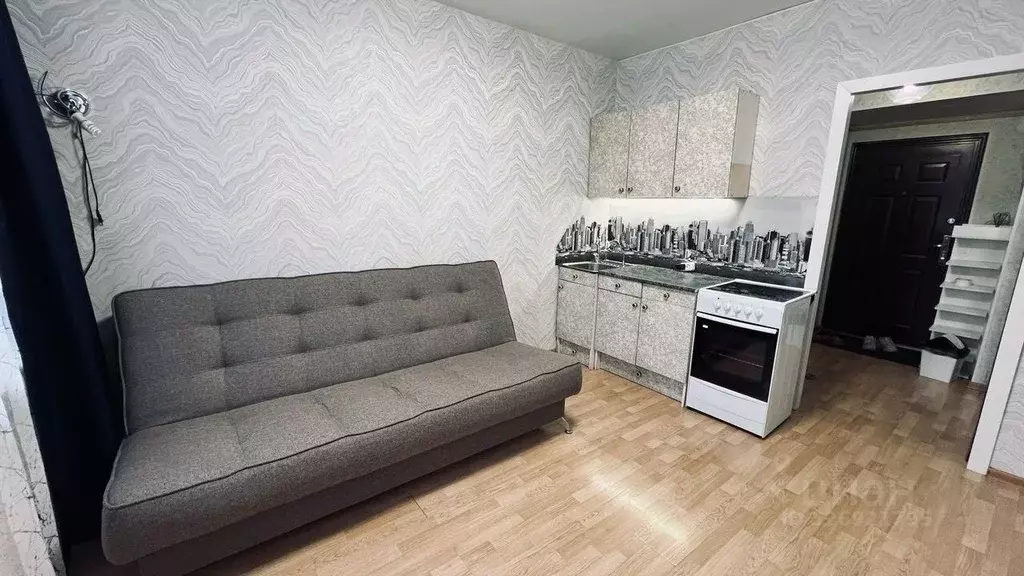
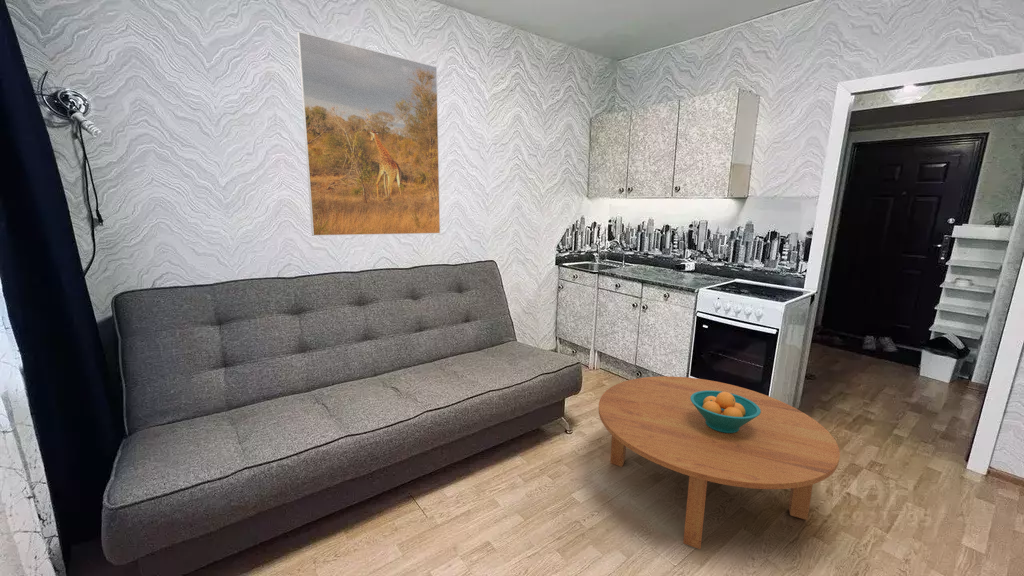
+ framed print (378, 146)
+ fruit bowl (723, 409)
+ coffee table (702, 451)
